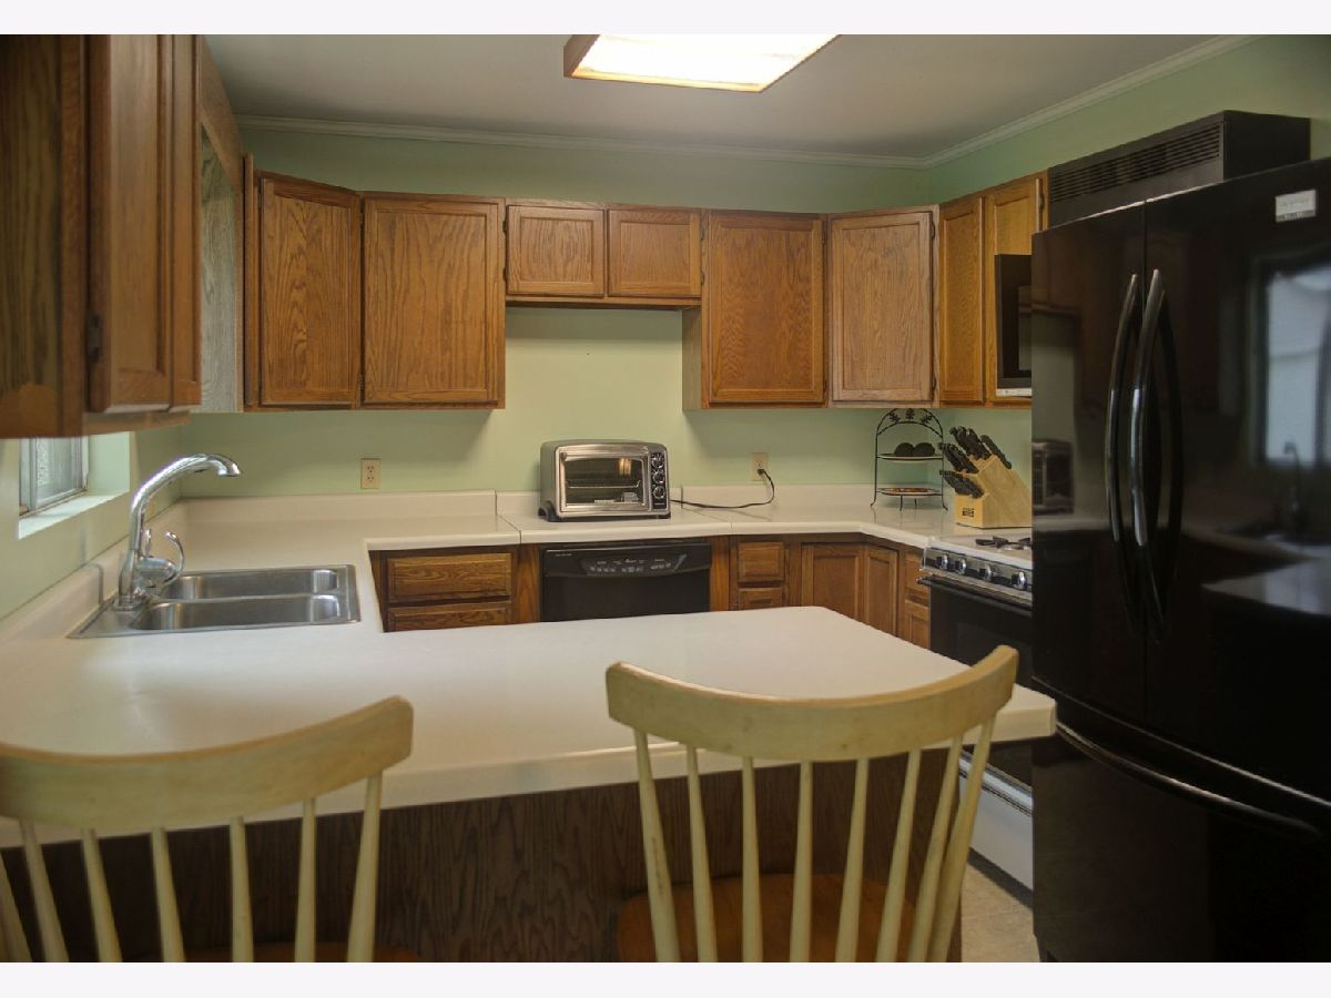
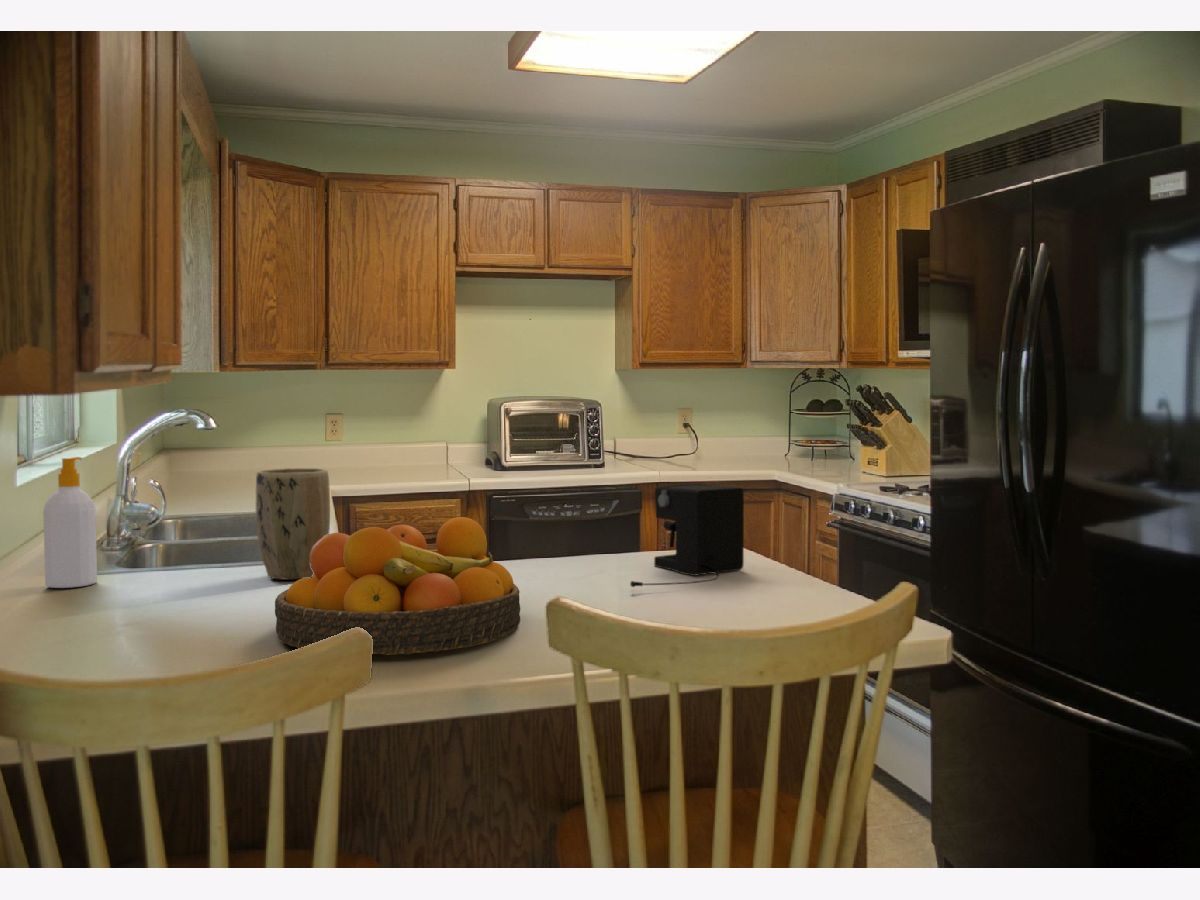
+ soap bottle (70, 521)
+ fruit bowl (400, 574)
+ coffee maker (667, 529)
+ plant pot (293, 523)
